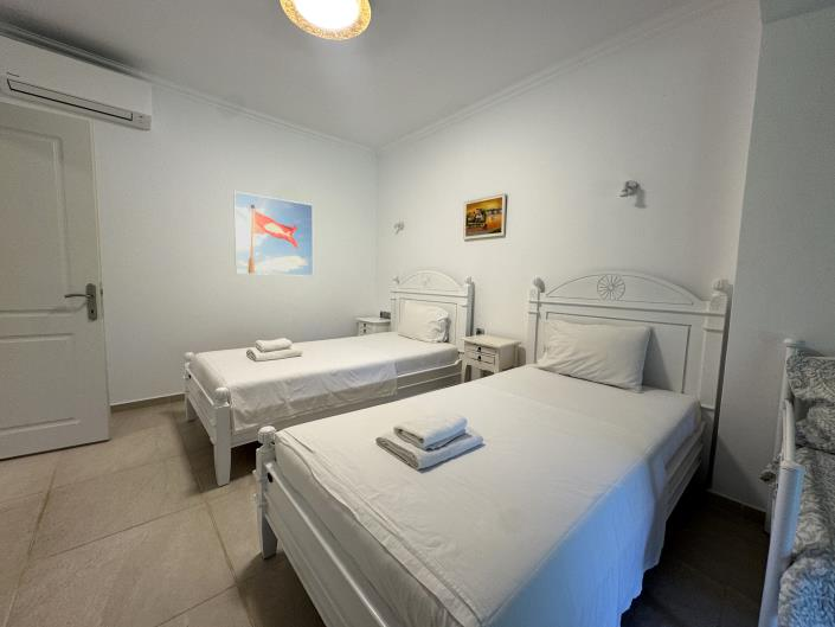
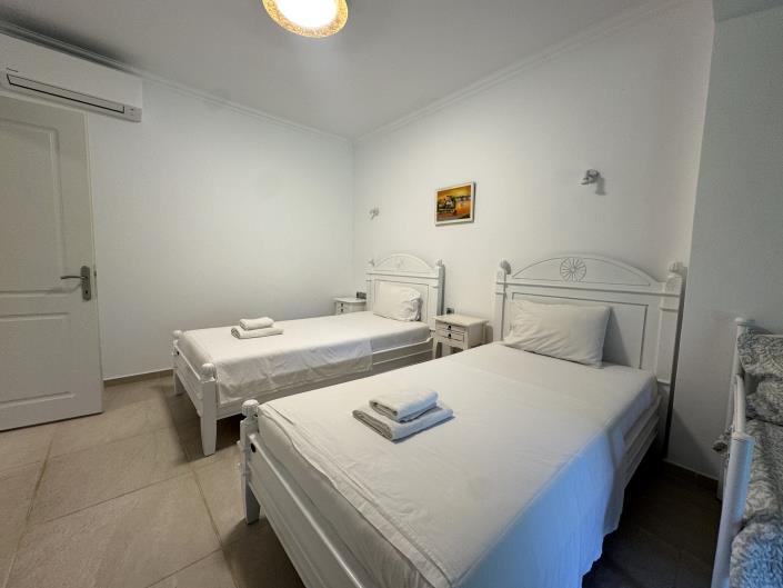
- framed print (276, 237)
